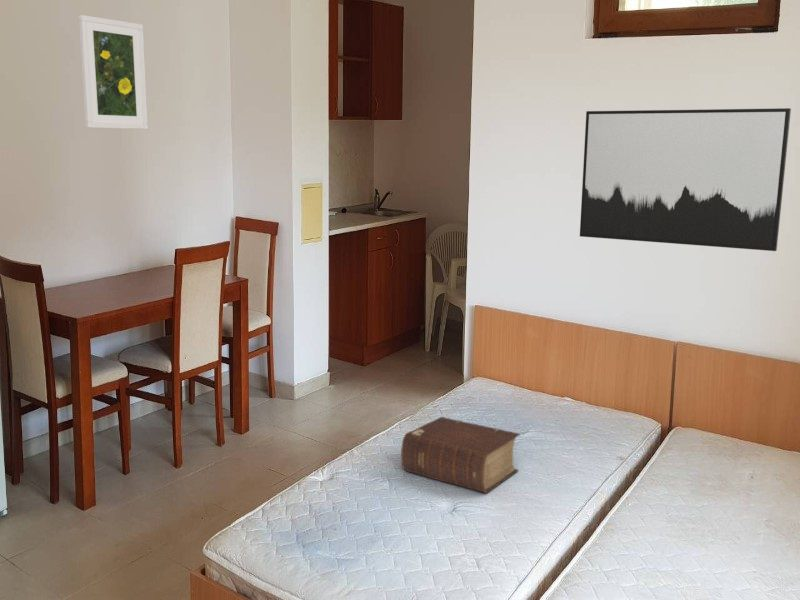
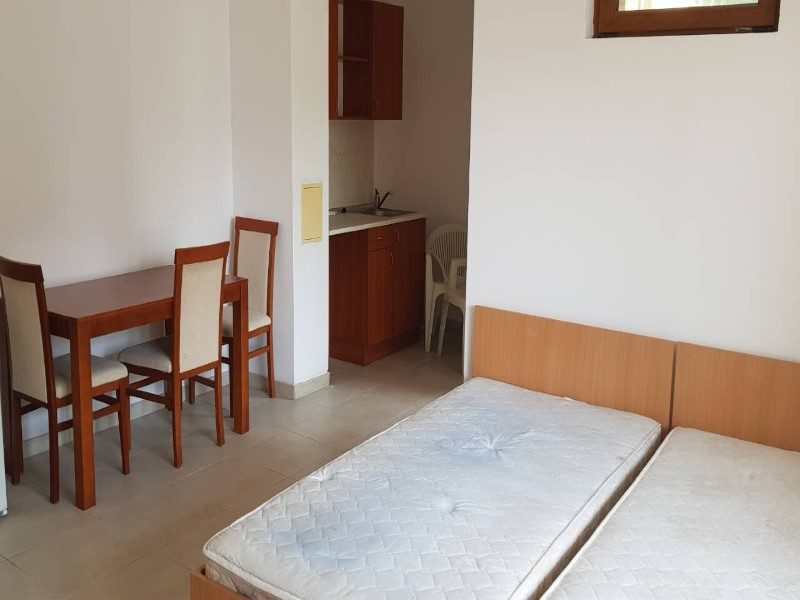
- bible (460, 453)
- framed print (114, 74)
- wall art (676, 177)
